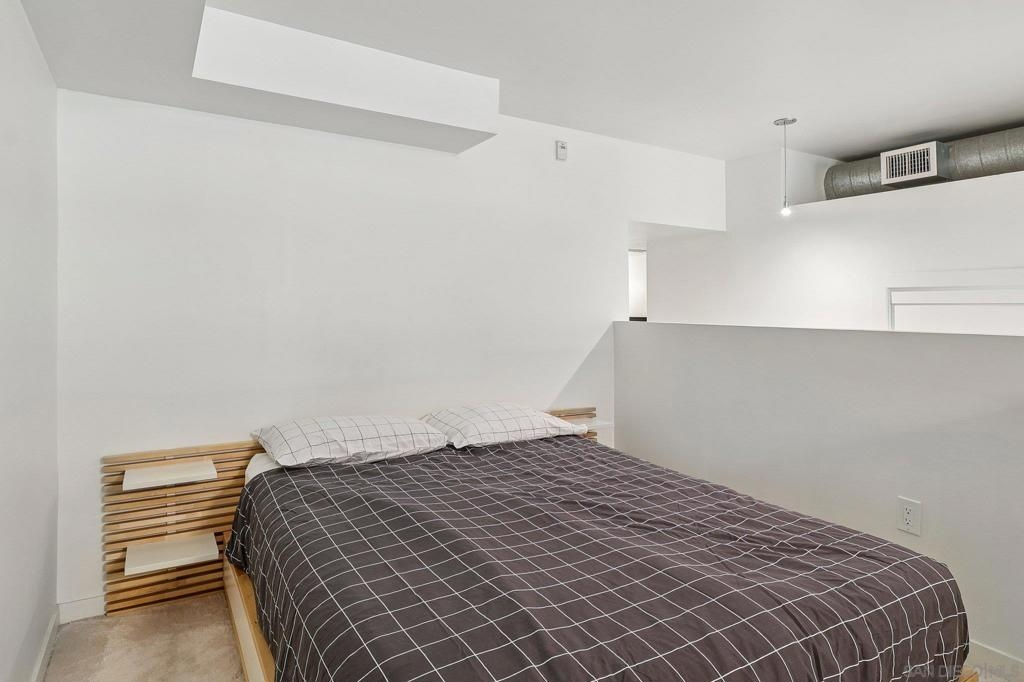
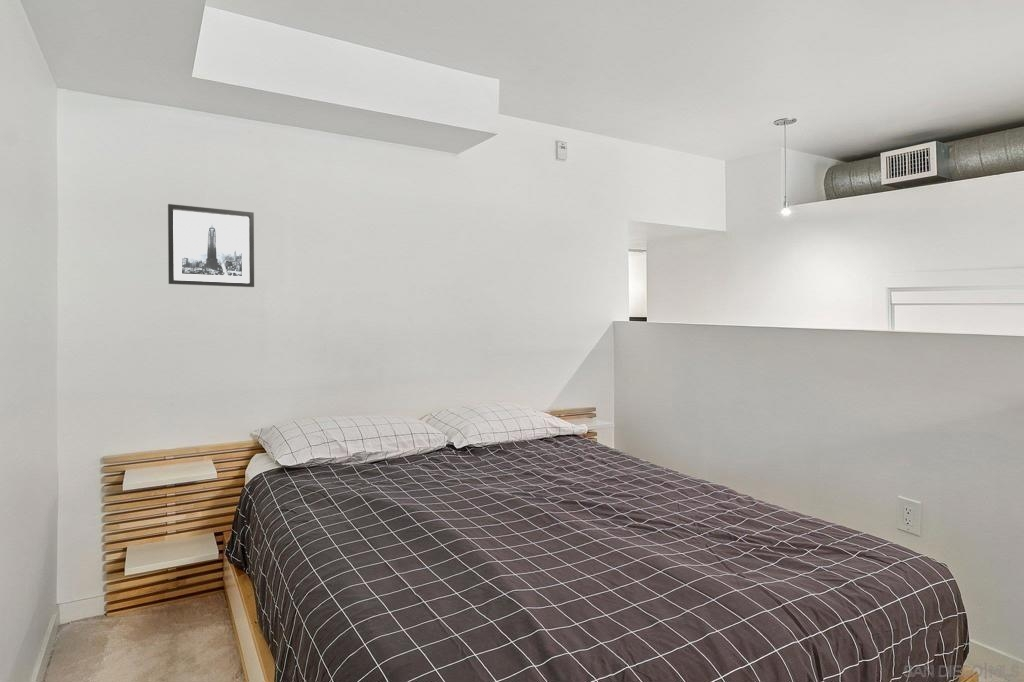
+ wall art (212, 247)
